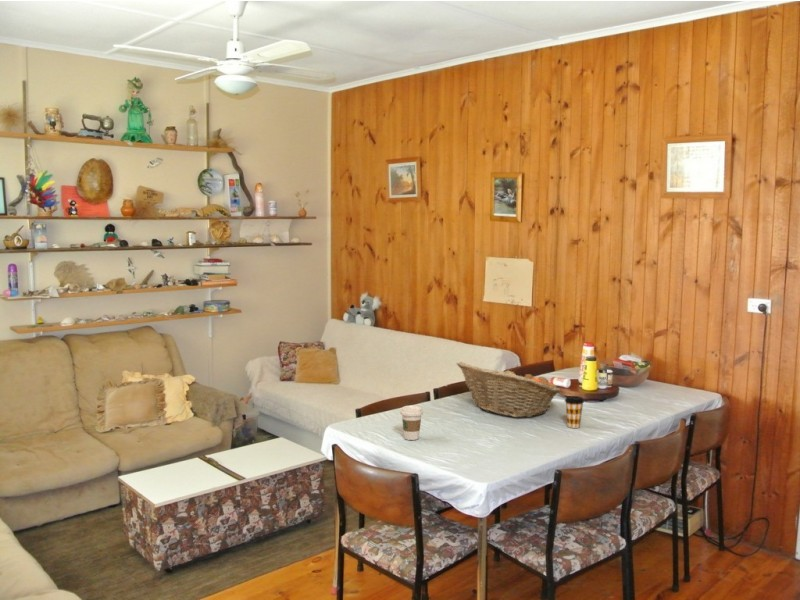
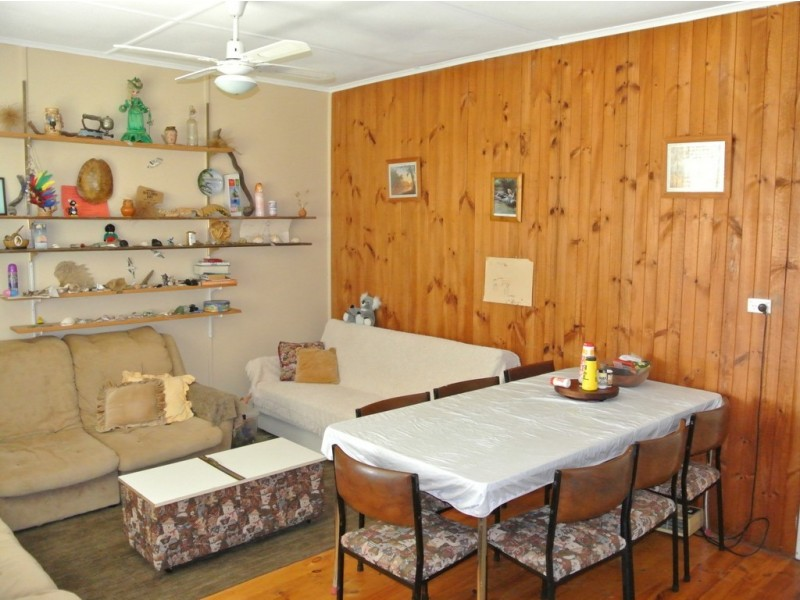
- coffee cup (573, 411)
- coffee cup (411, 422)
- fruit basket (506, 385)
